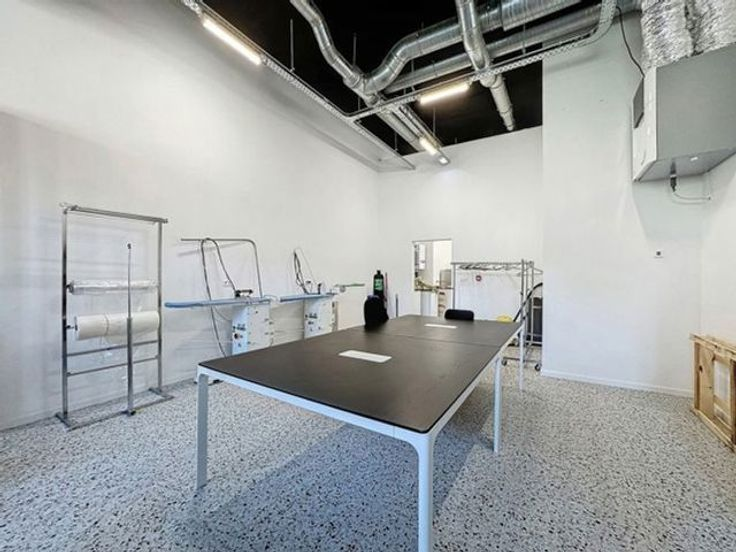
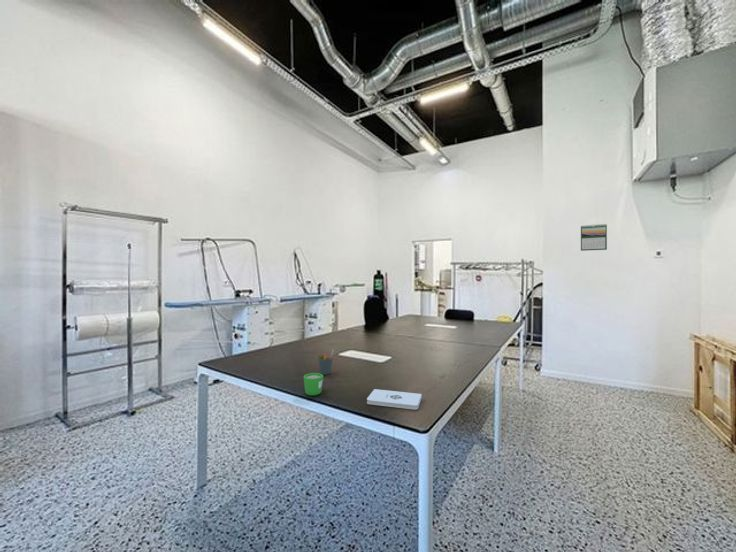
+ mug (315, 383)
+ calendar (593, 237)
+ notepad (394, 398)
+ pen holder (325, 361)
